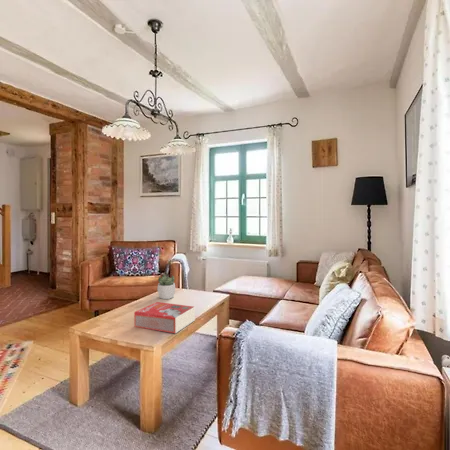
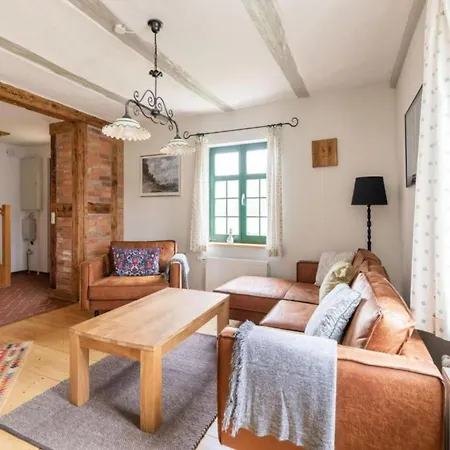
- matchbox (165, 316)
- succulent plant (166, 286)
